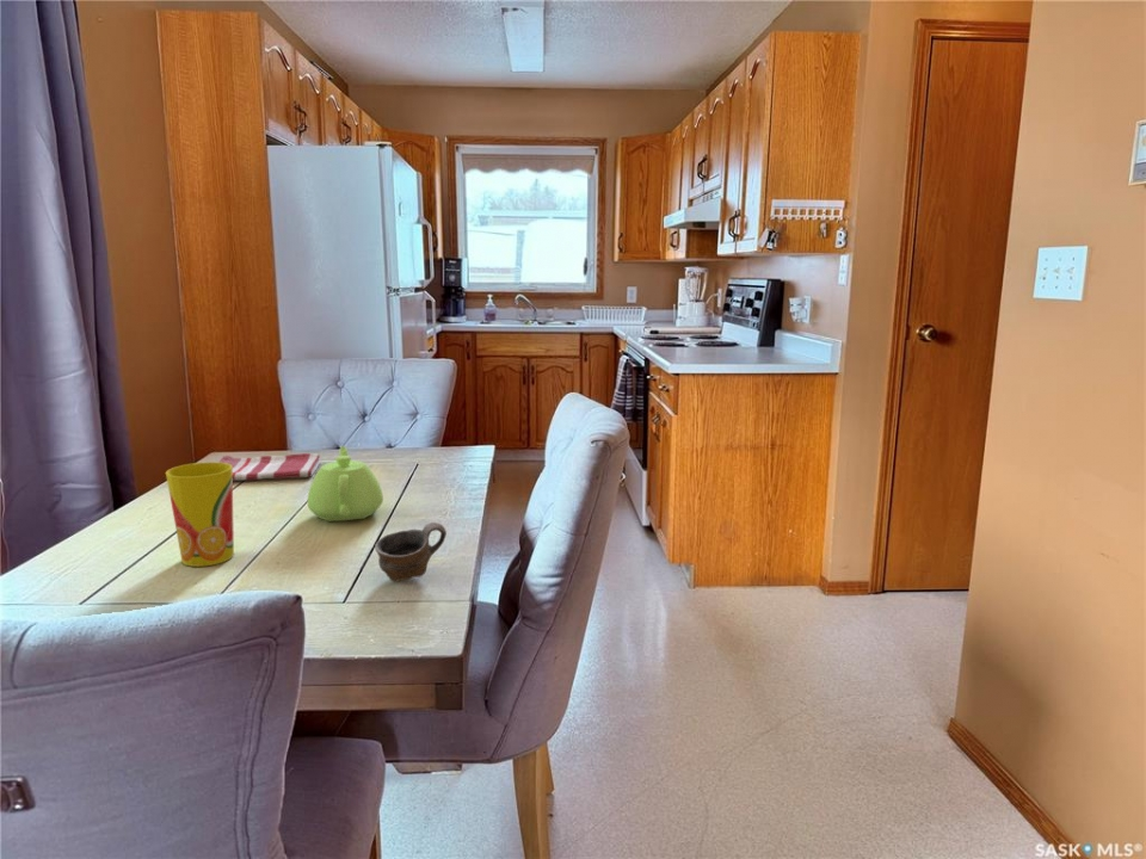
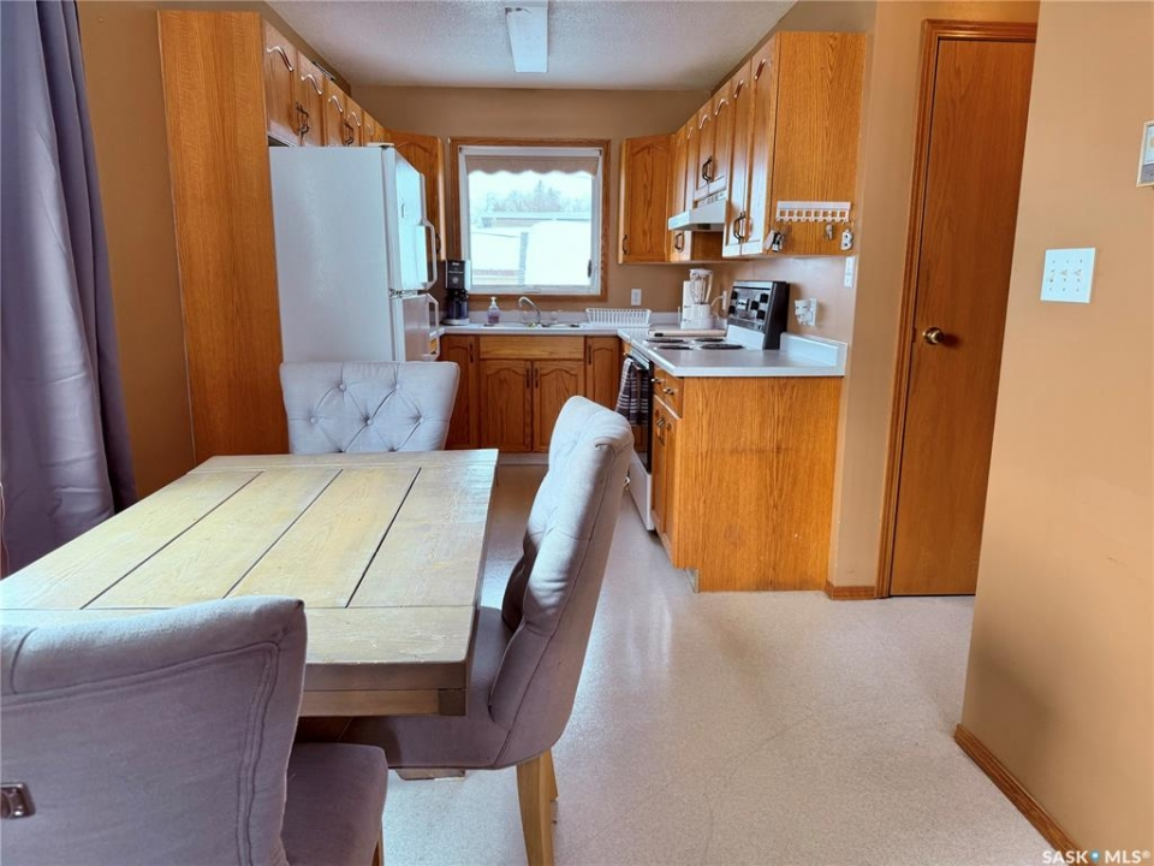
- cup (203, 513)
- teapot (345, 484)
- dish towel (265, 466)
- cup (407, 551)
